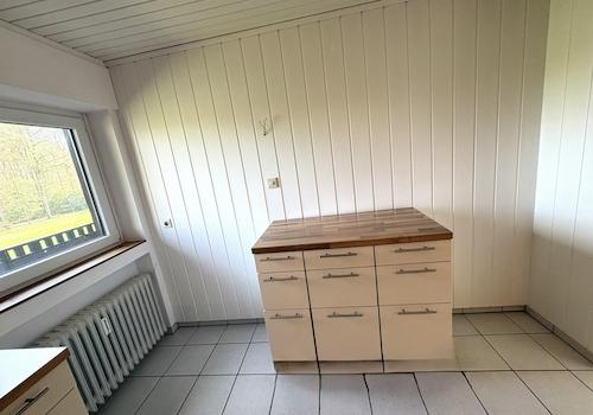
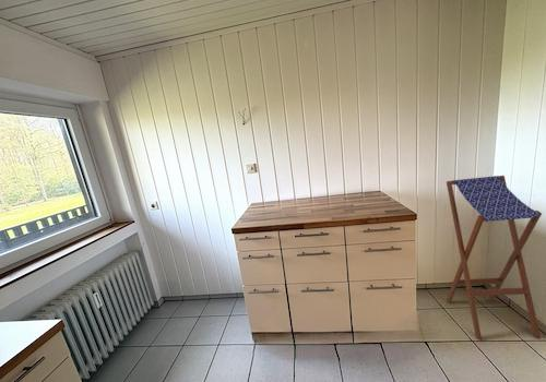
+ stool (507, 262)
